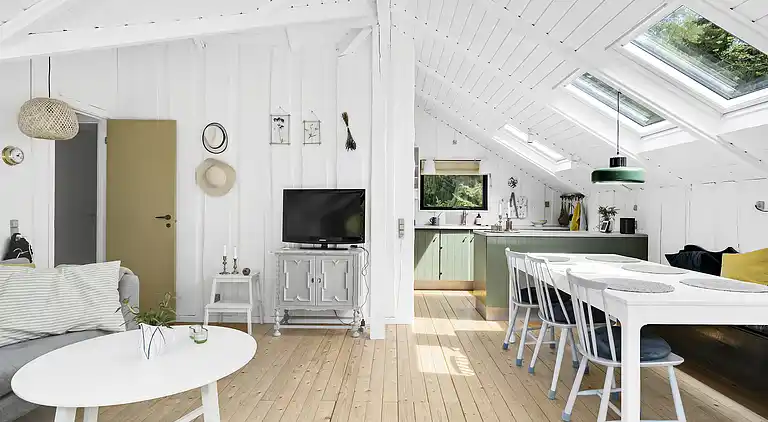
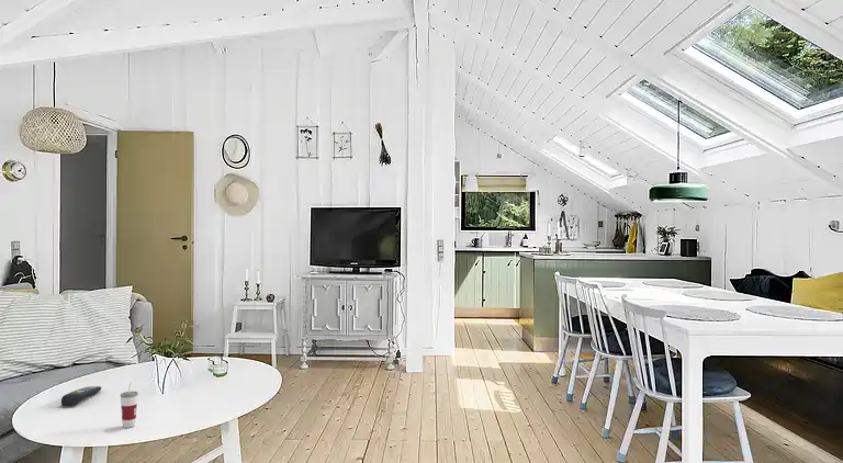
+ cup (128, 404)
+ remote control (81, 394)
